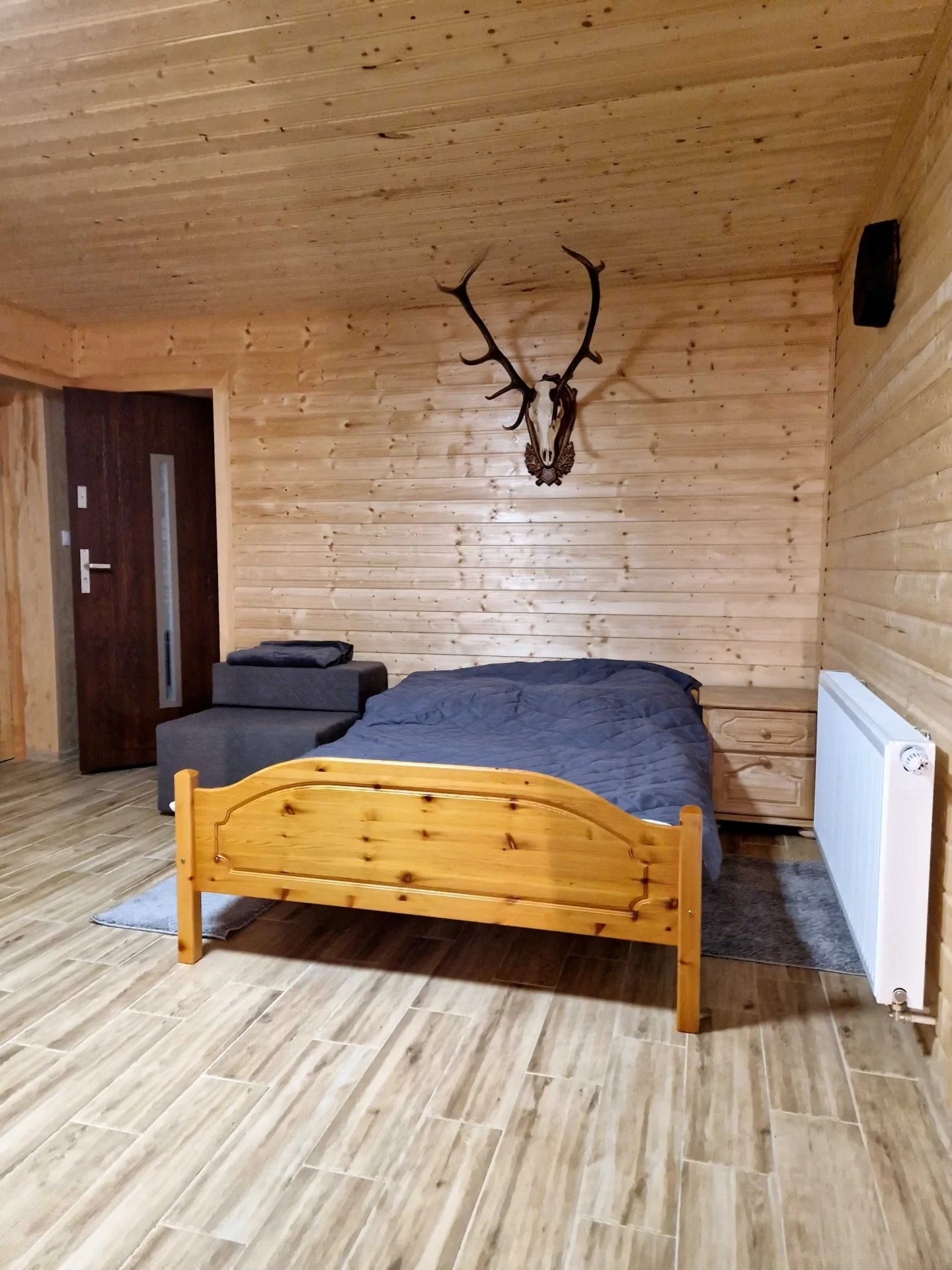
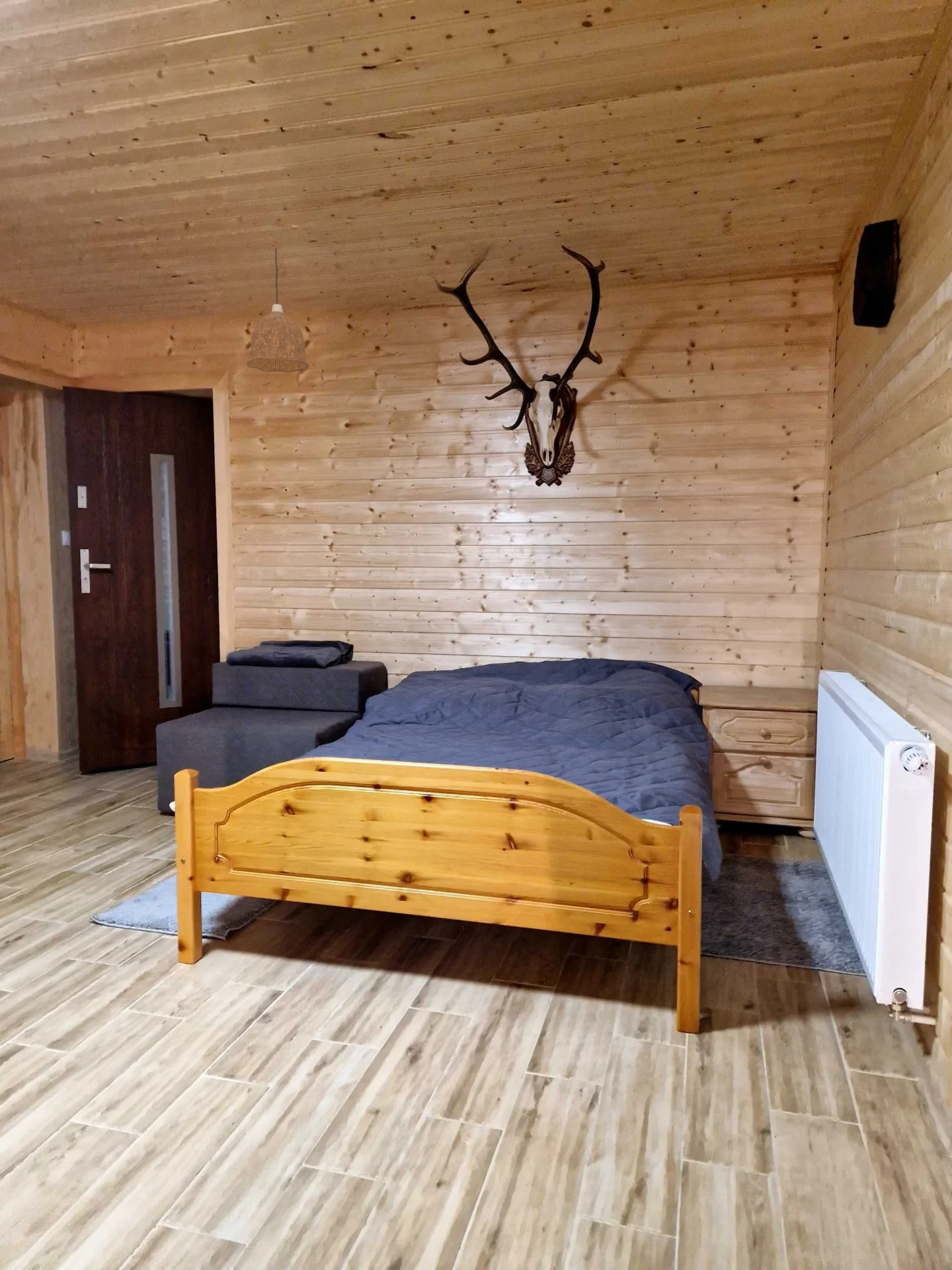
+ pendant lamp (277, 308)
